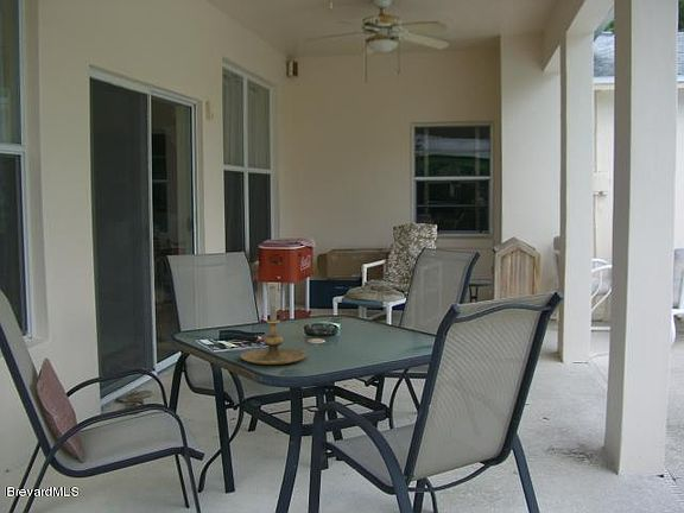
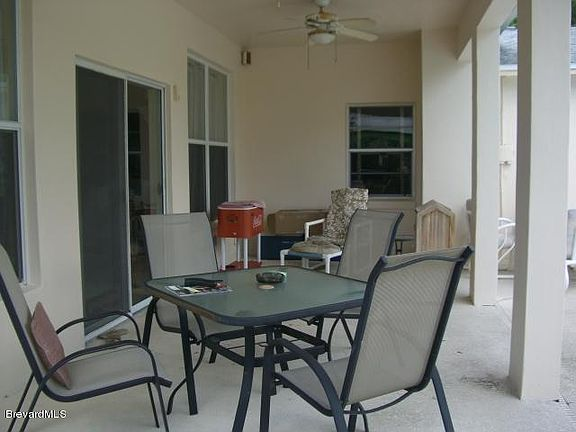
- candle holder (273, 322)
